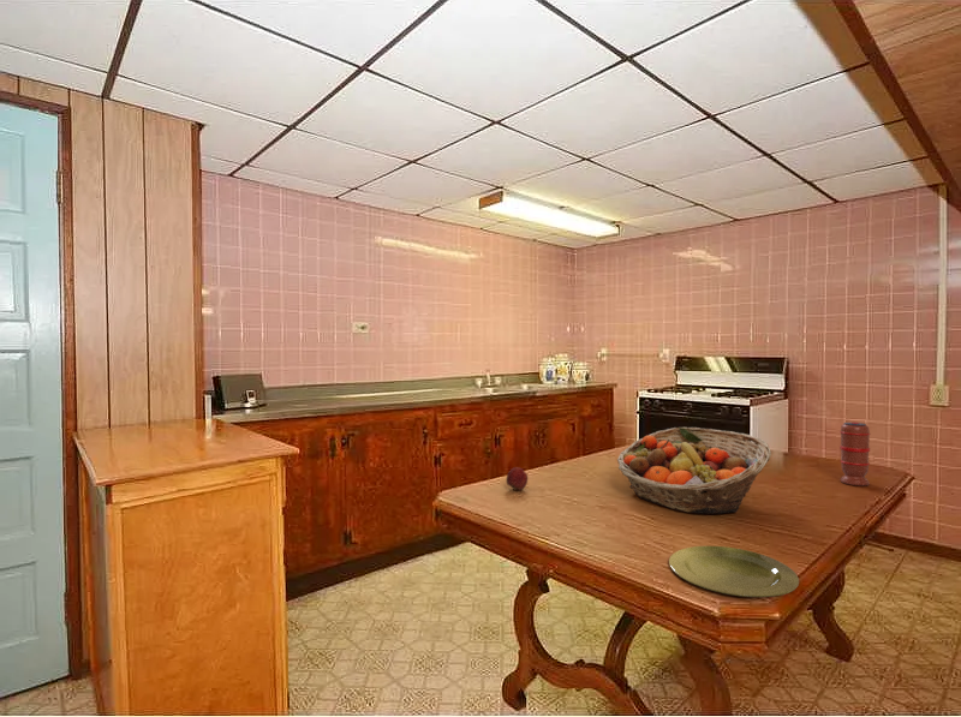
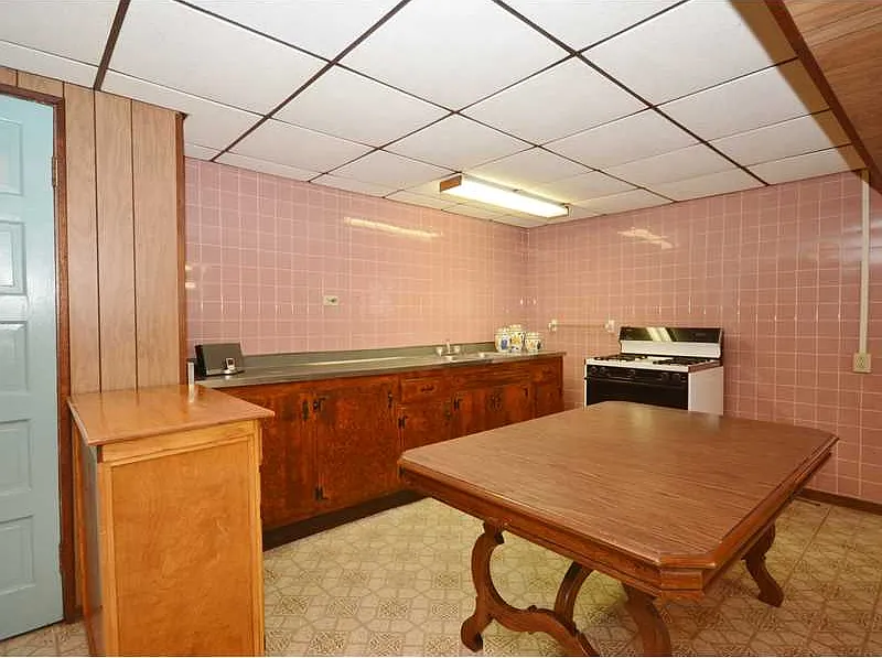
- plate (730, 569)
- apple (517, 478)
- fruit basket (688, 466)
- spice grinder (854, 452)
